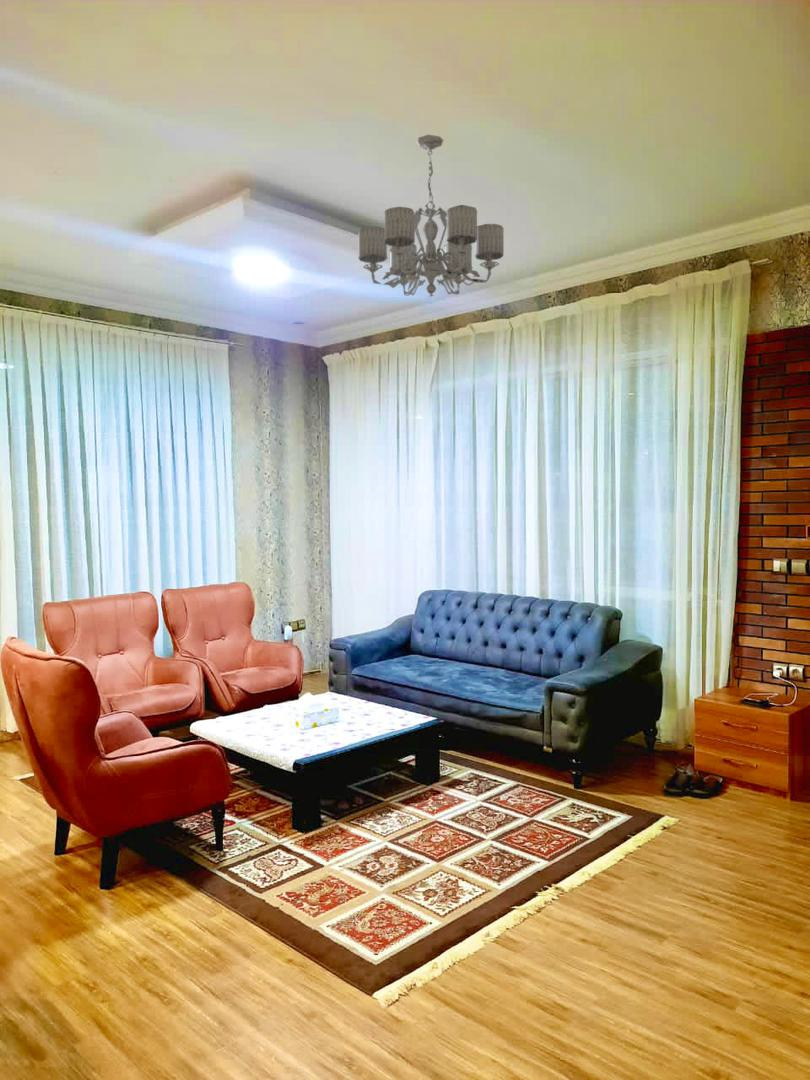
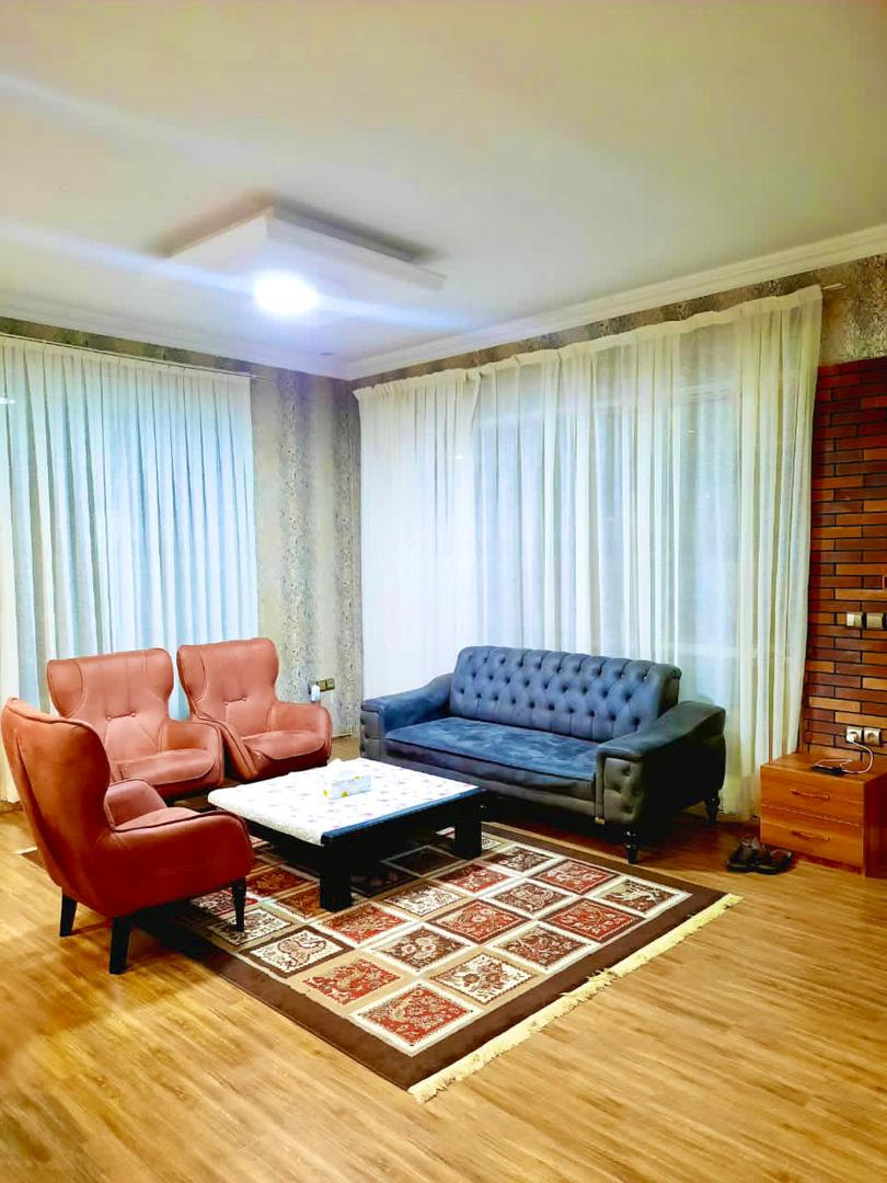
- chandelier (430, 219)
